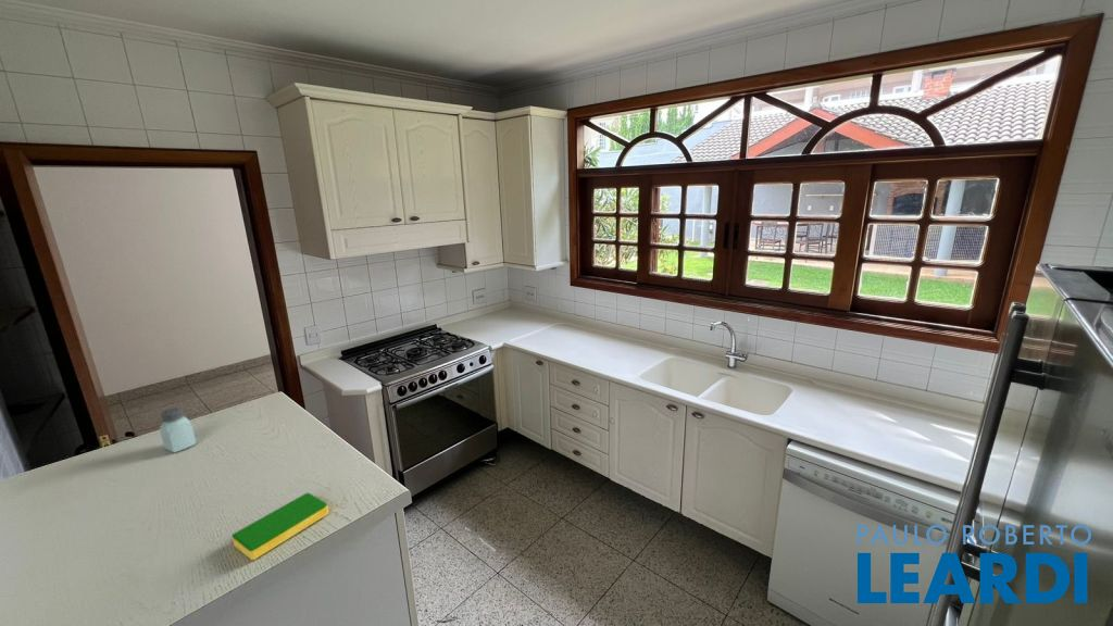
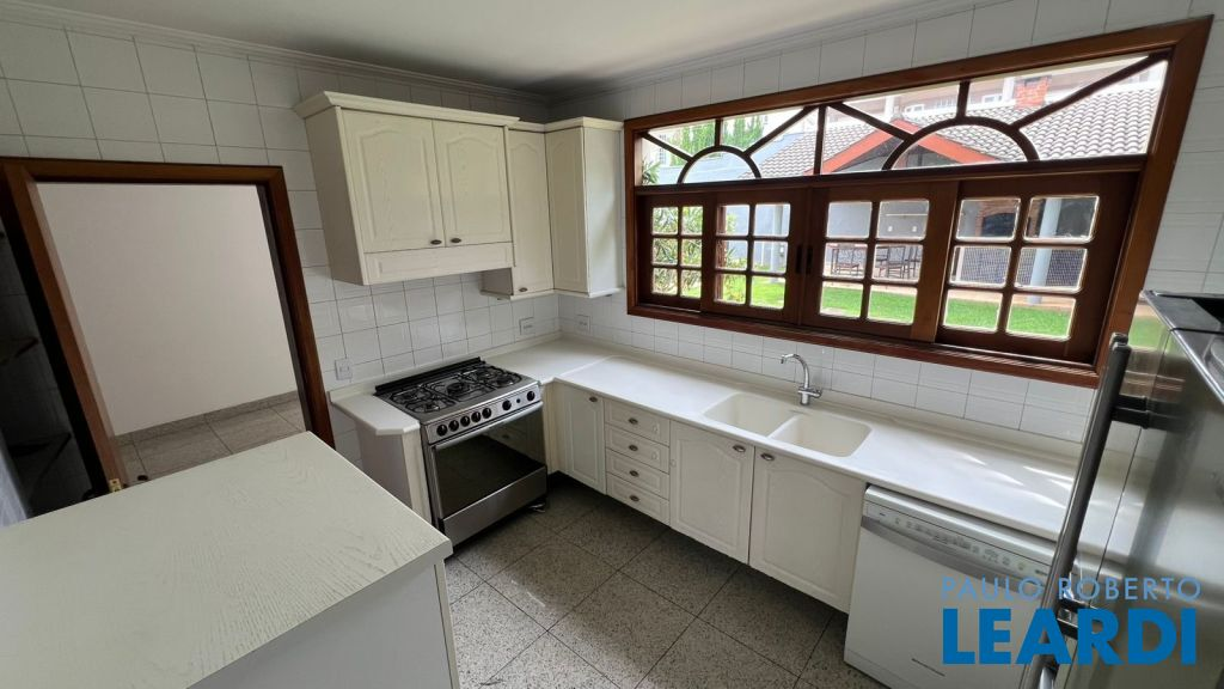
- saltshaker (176, 428)
- dish sponge (283, 523)
